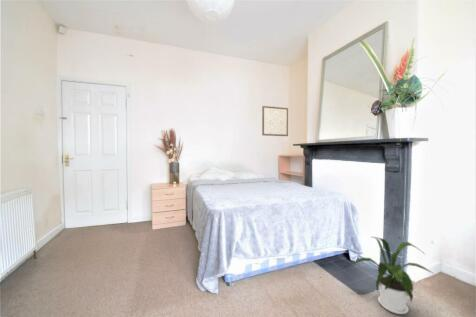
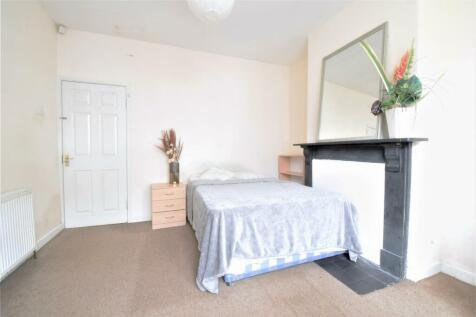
- wall art (274, 121)
- house plant (392, 271)
